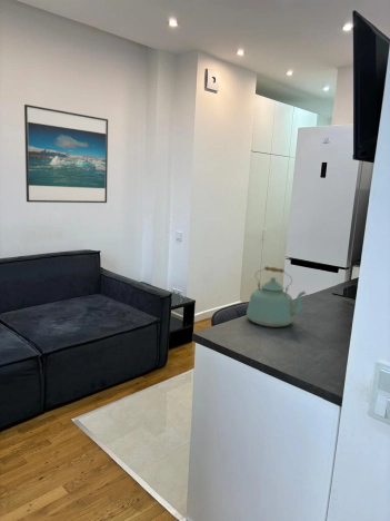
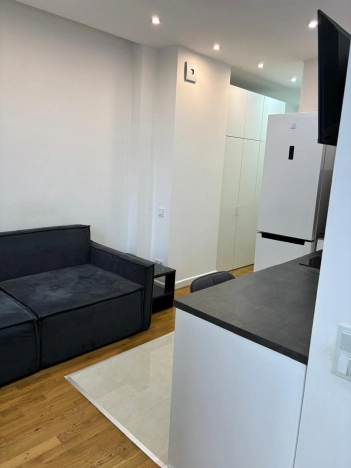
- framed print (69, 158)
- kettle (276, 295)
